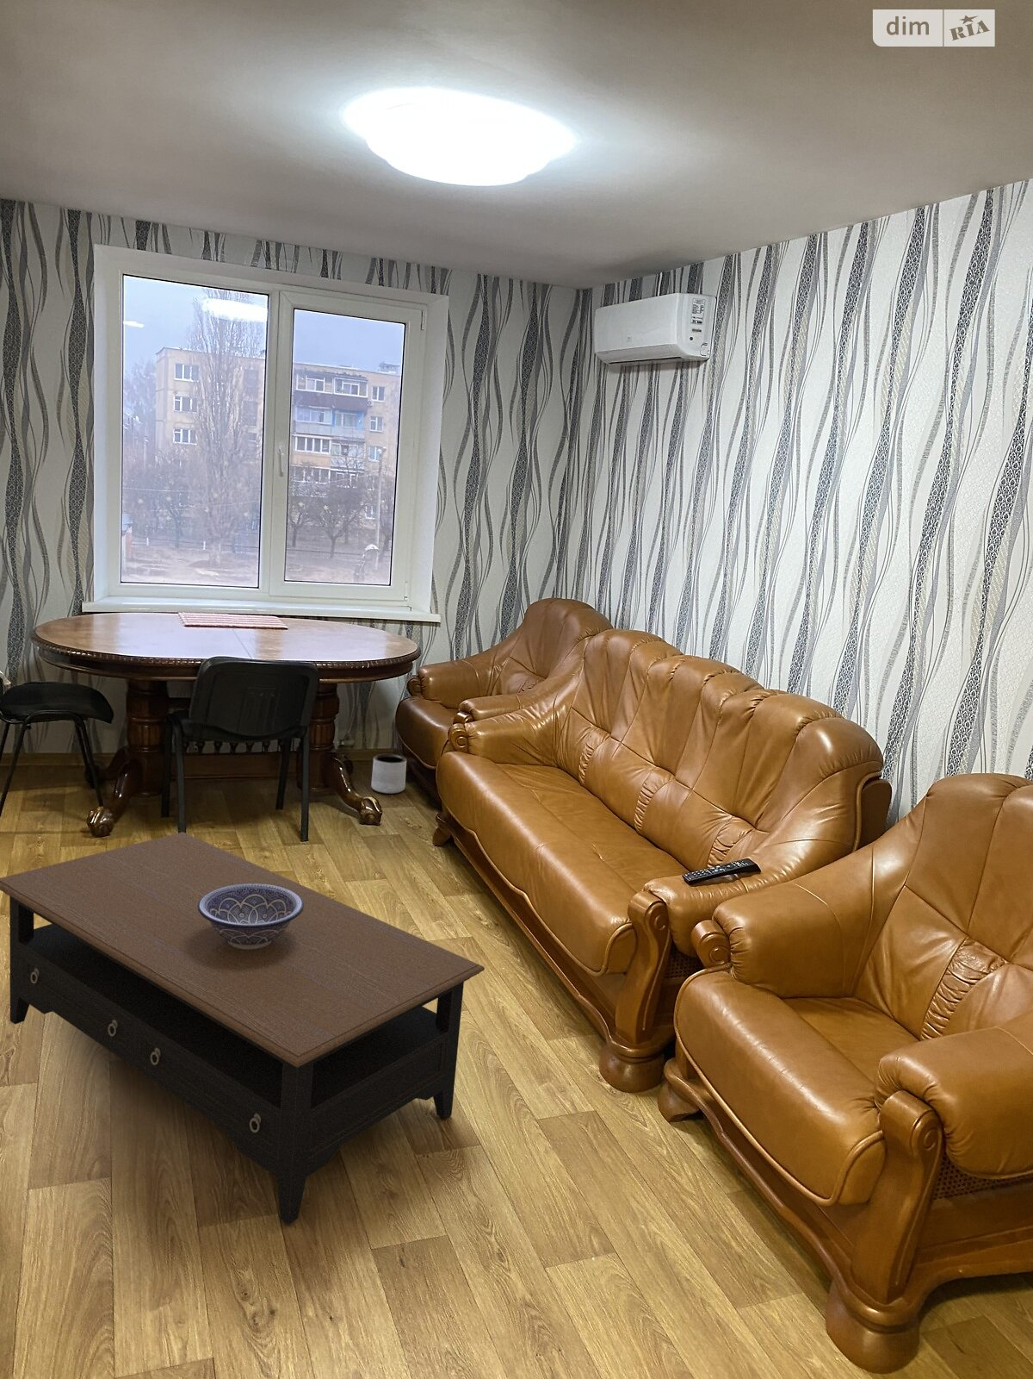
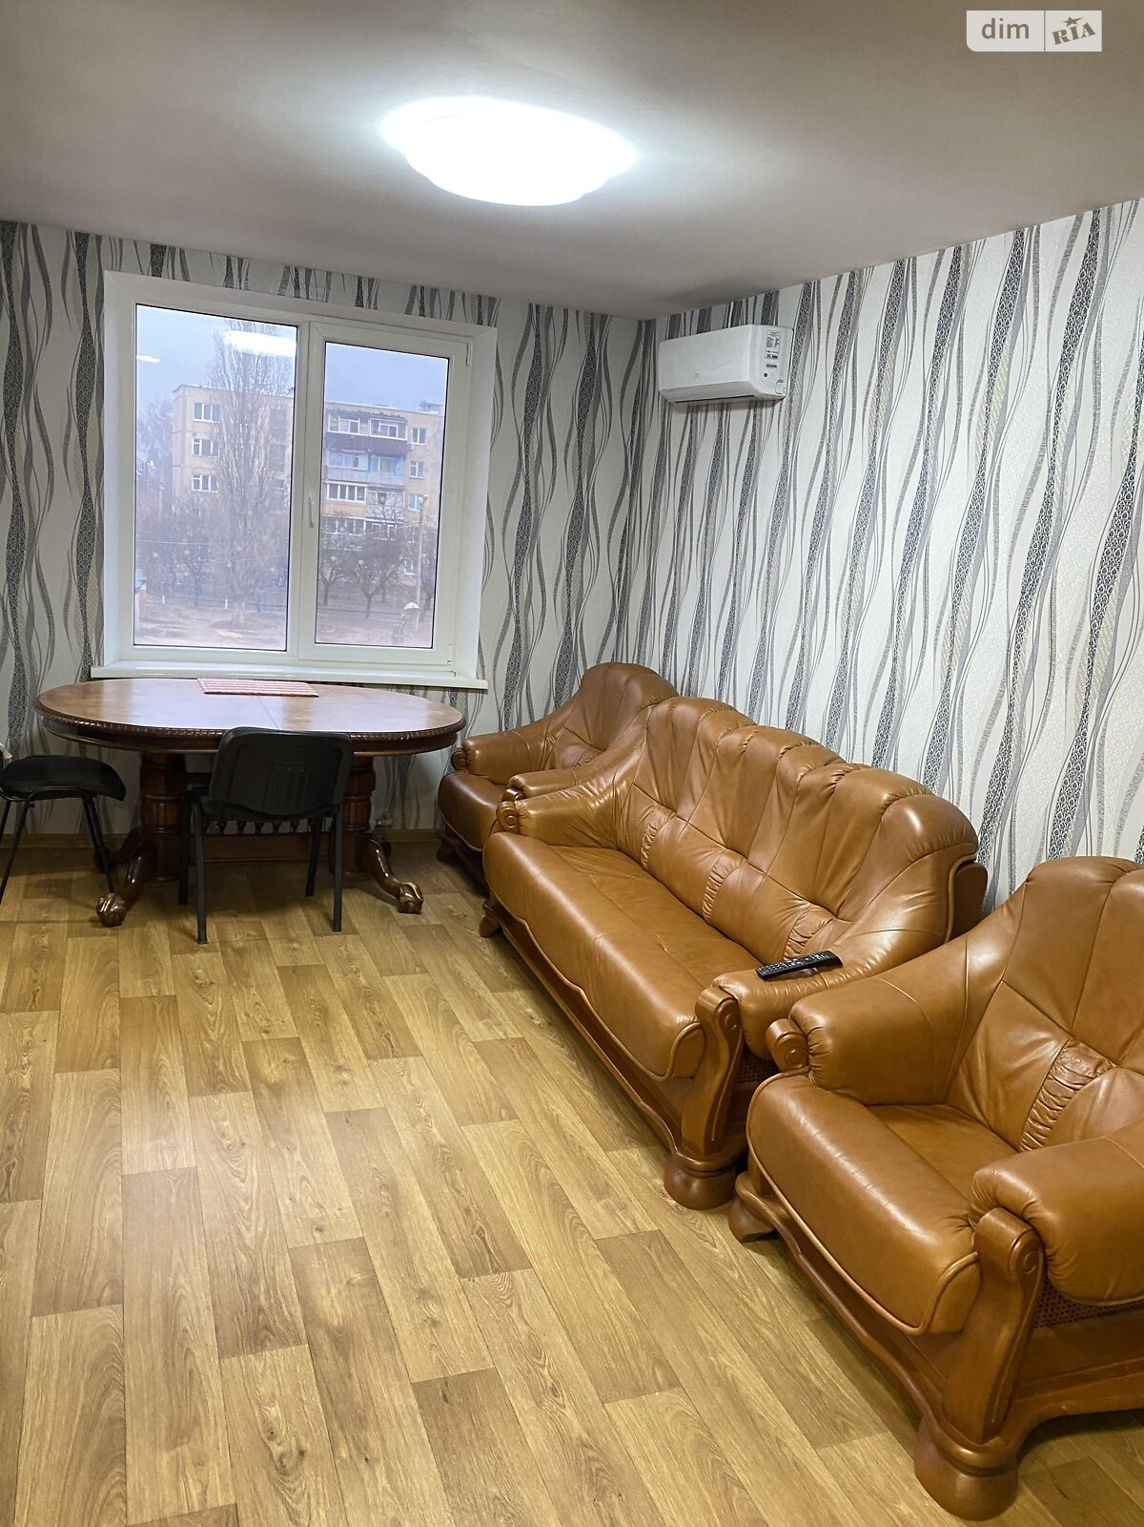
- coffee table (225, 994)
- planter (388, 773)
- decorative bowl (251, 921)
